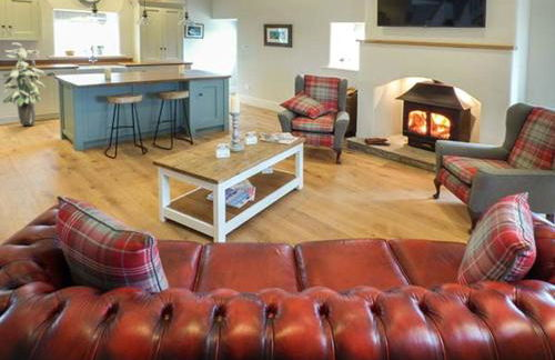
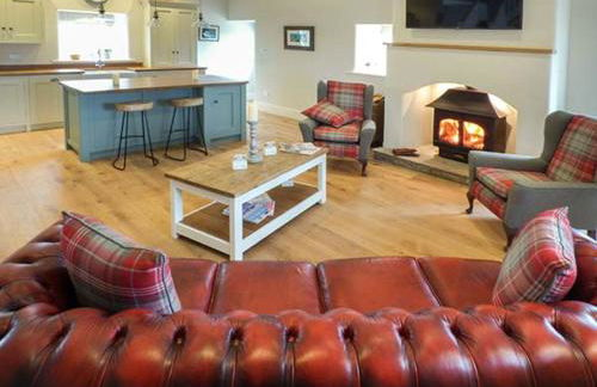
- indoor plant (22, 84)
